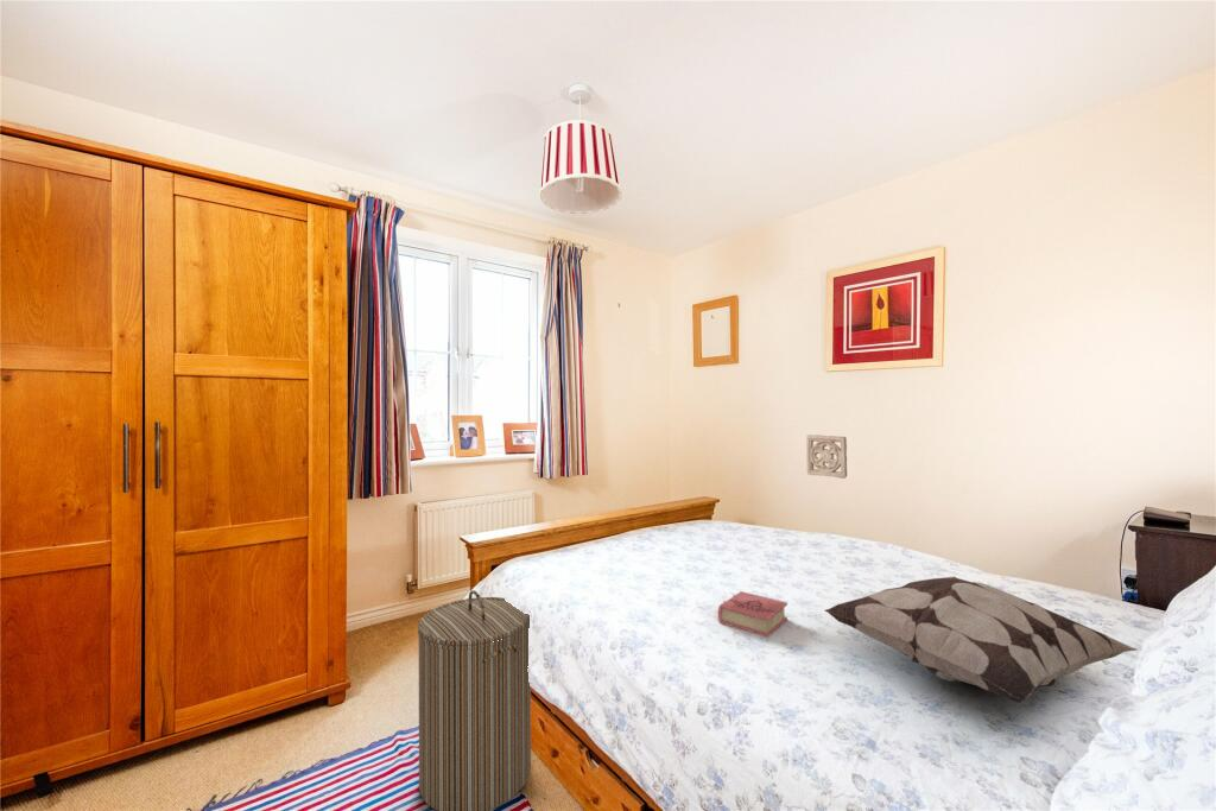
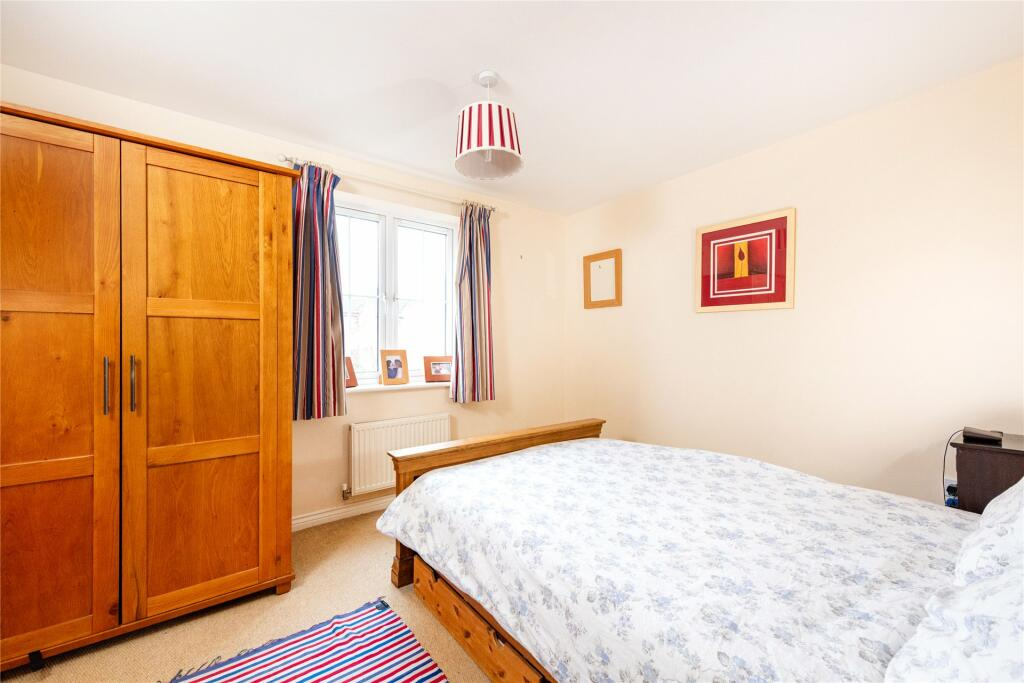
- wall ornament (826, 456)
- decorative pillow (964, 626)
- laundry hamper (476, 683)
- book (752, 612)
